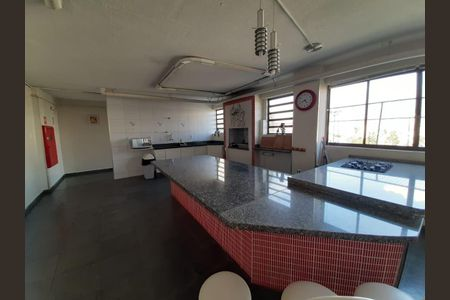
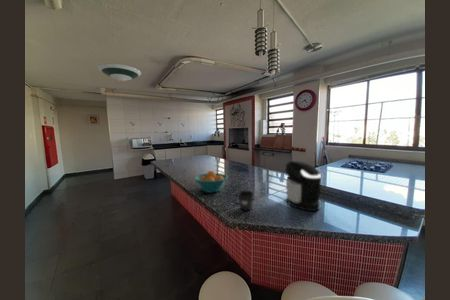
+ coffee maker (303, 183)
+ mug (243, 200)
+ fruit bowl (211, 180)
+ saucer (121, 75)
